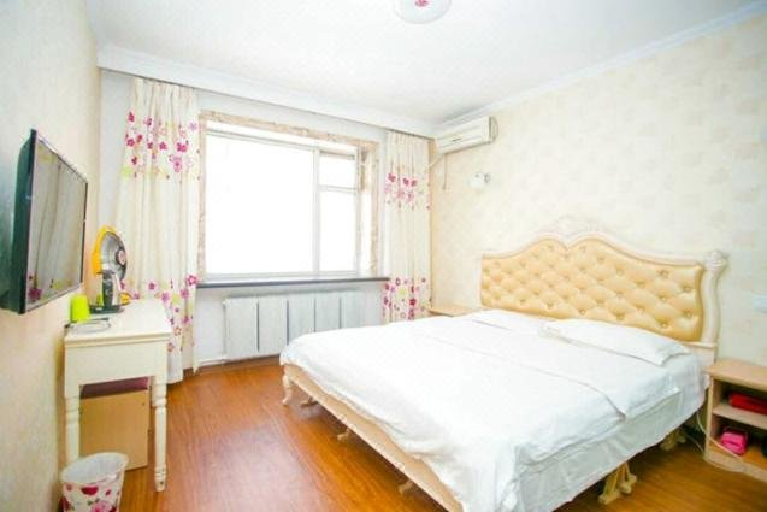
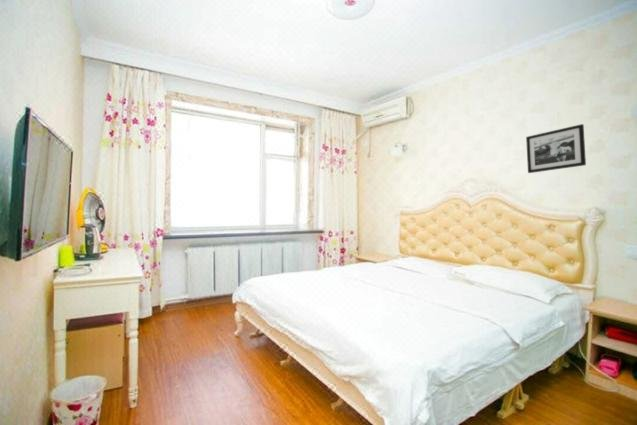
+ picture frame (554, 150)
